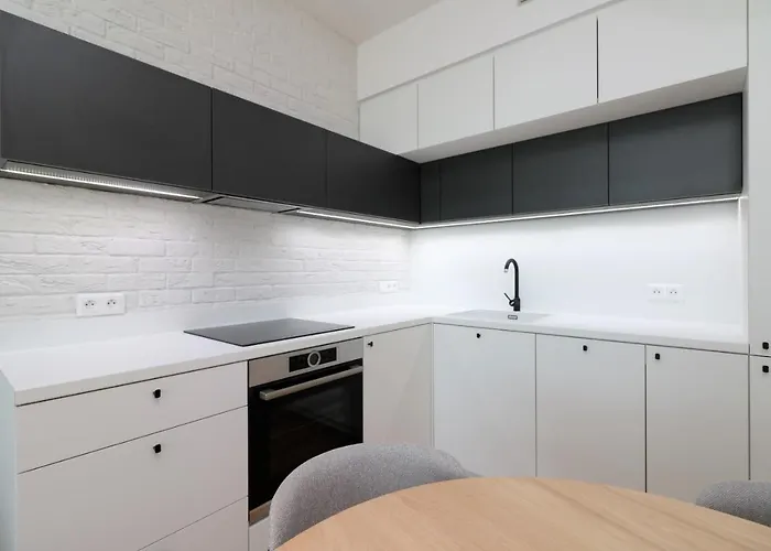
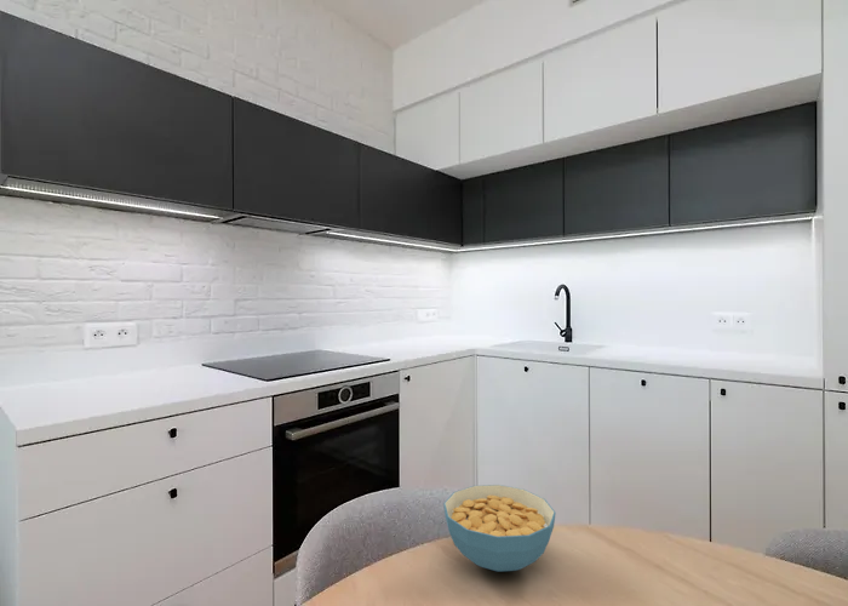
+ cereal bowl (498, 533)
